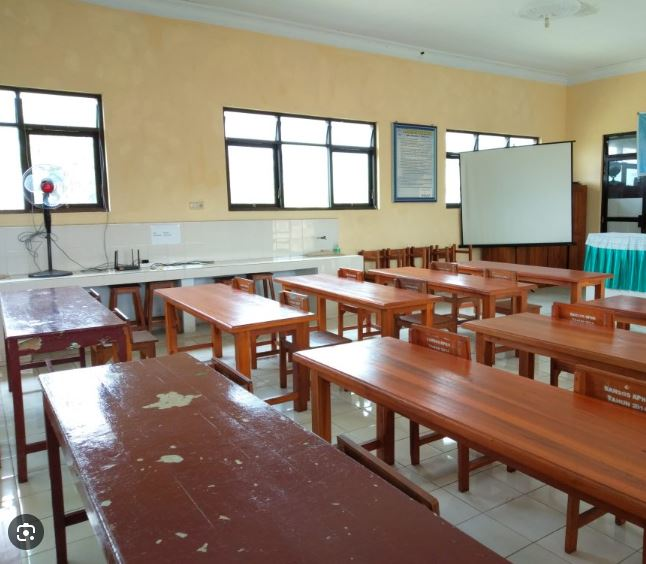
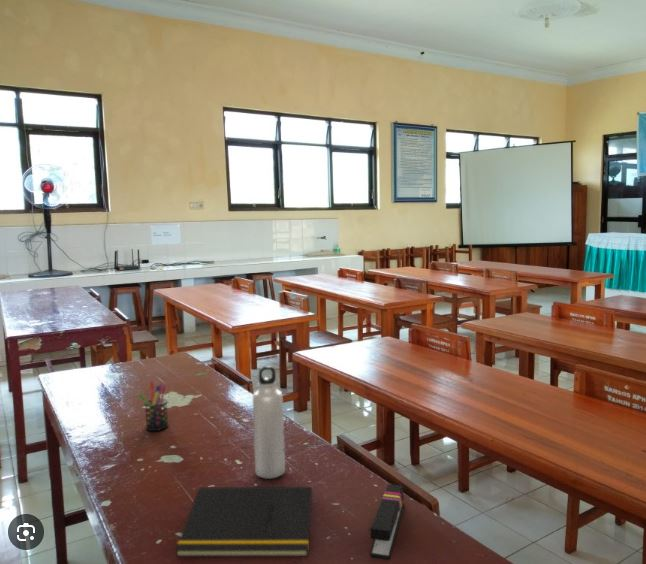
+ pen holder (153, 405)
+ notepad (249, 519)
+ water bottle (268, 420)
+ stapler (388, 516)
